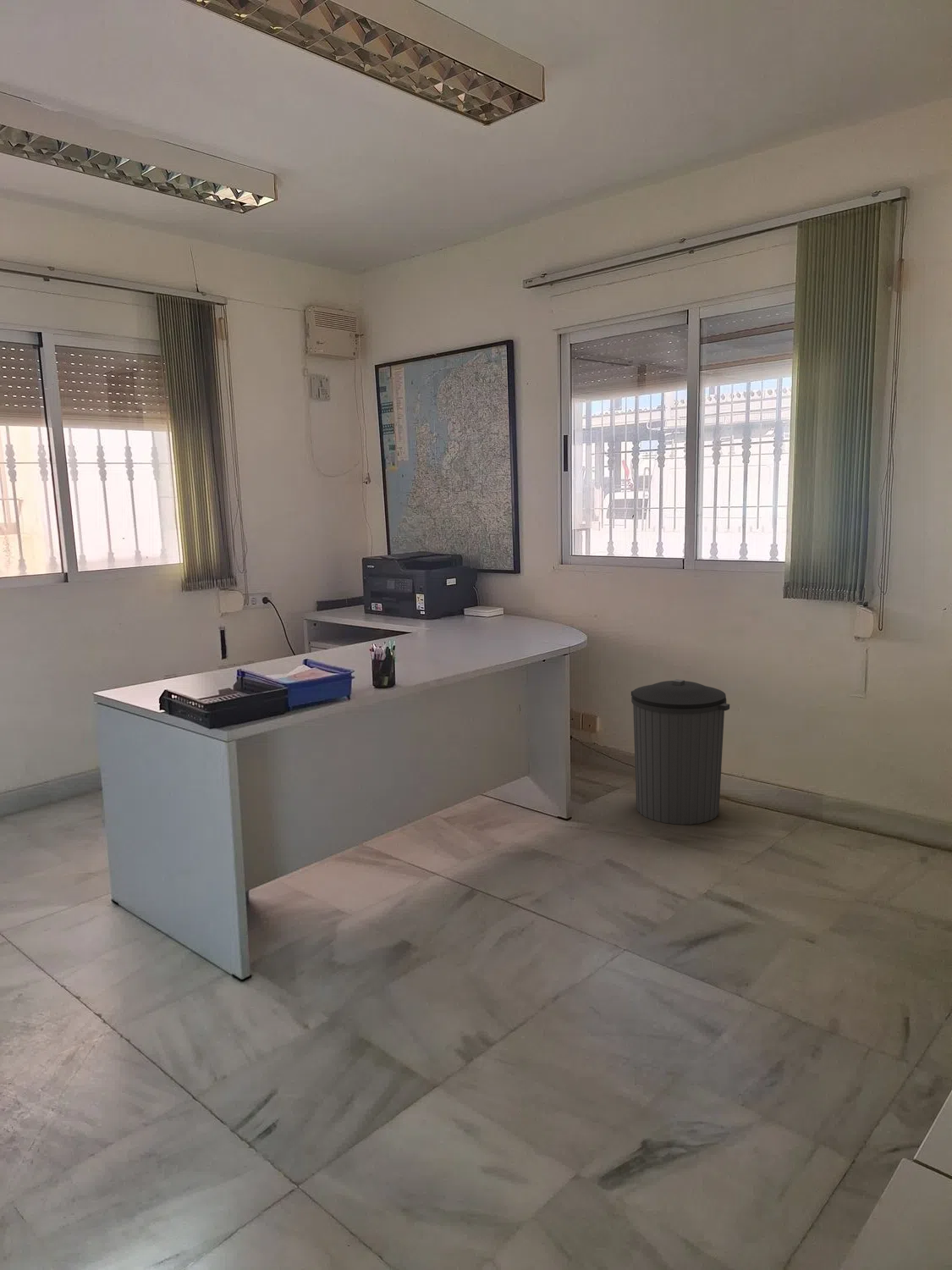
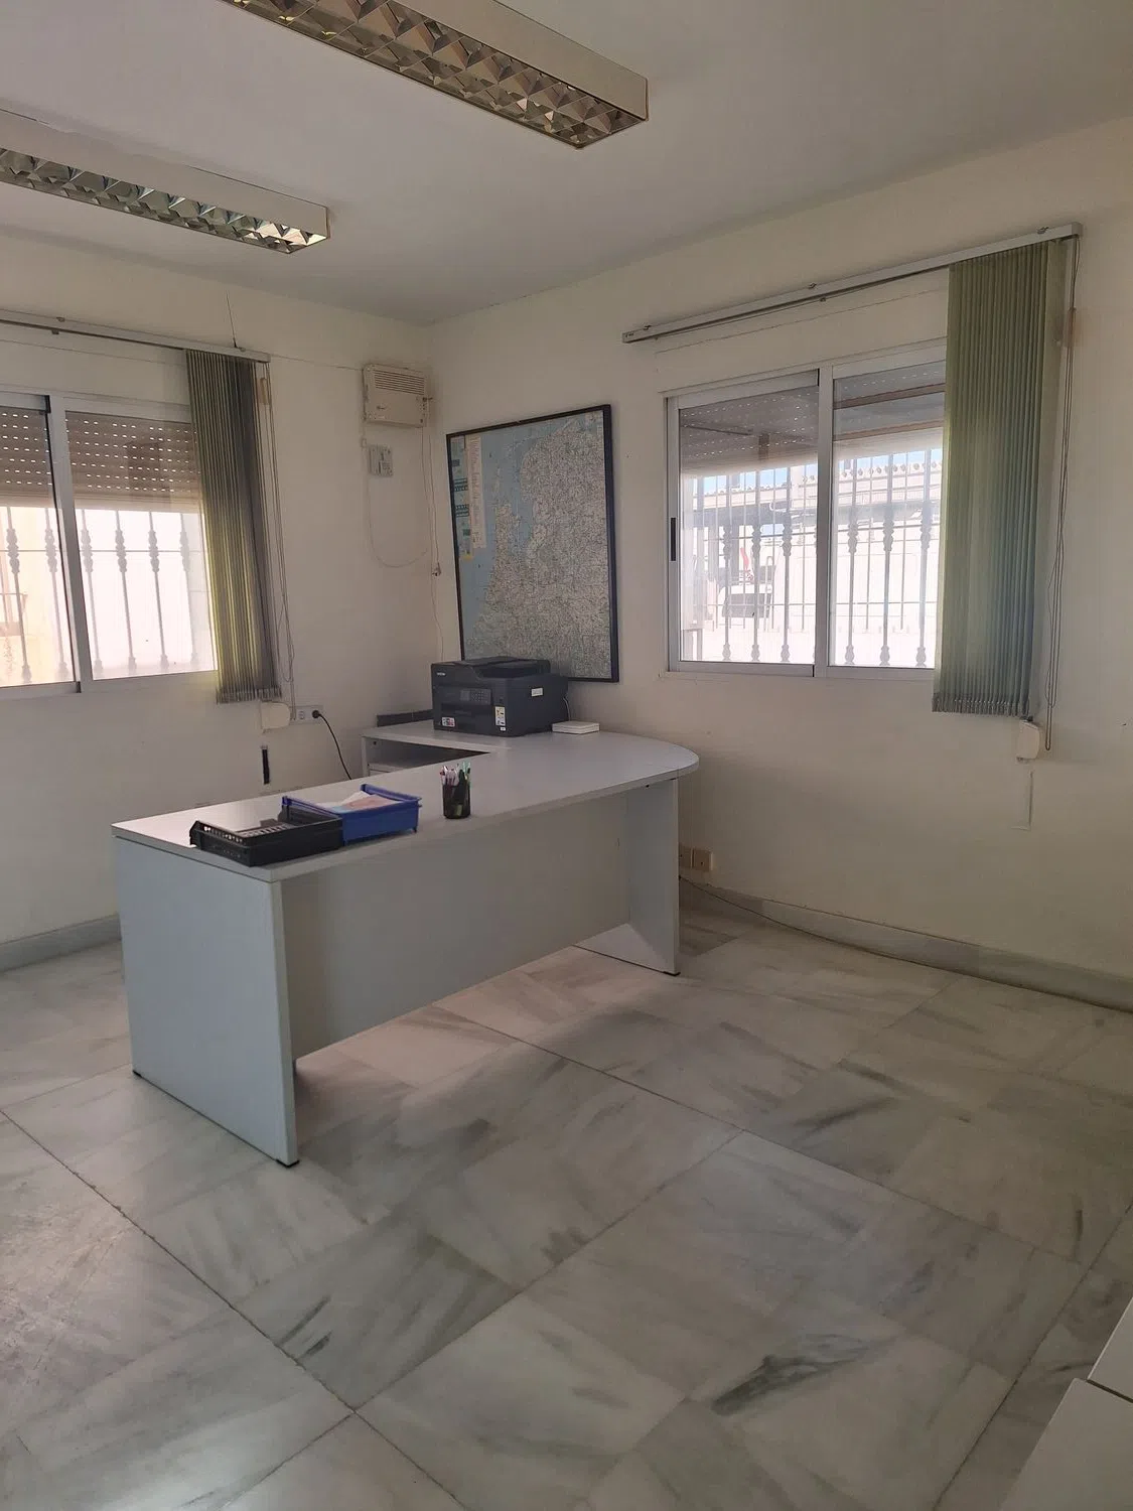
- trash can (678, 745)
